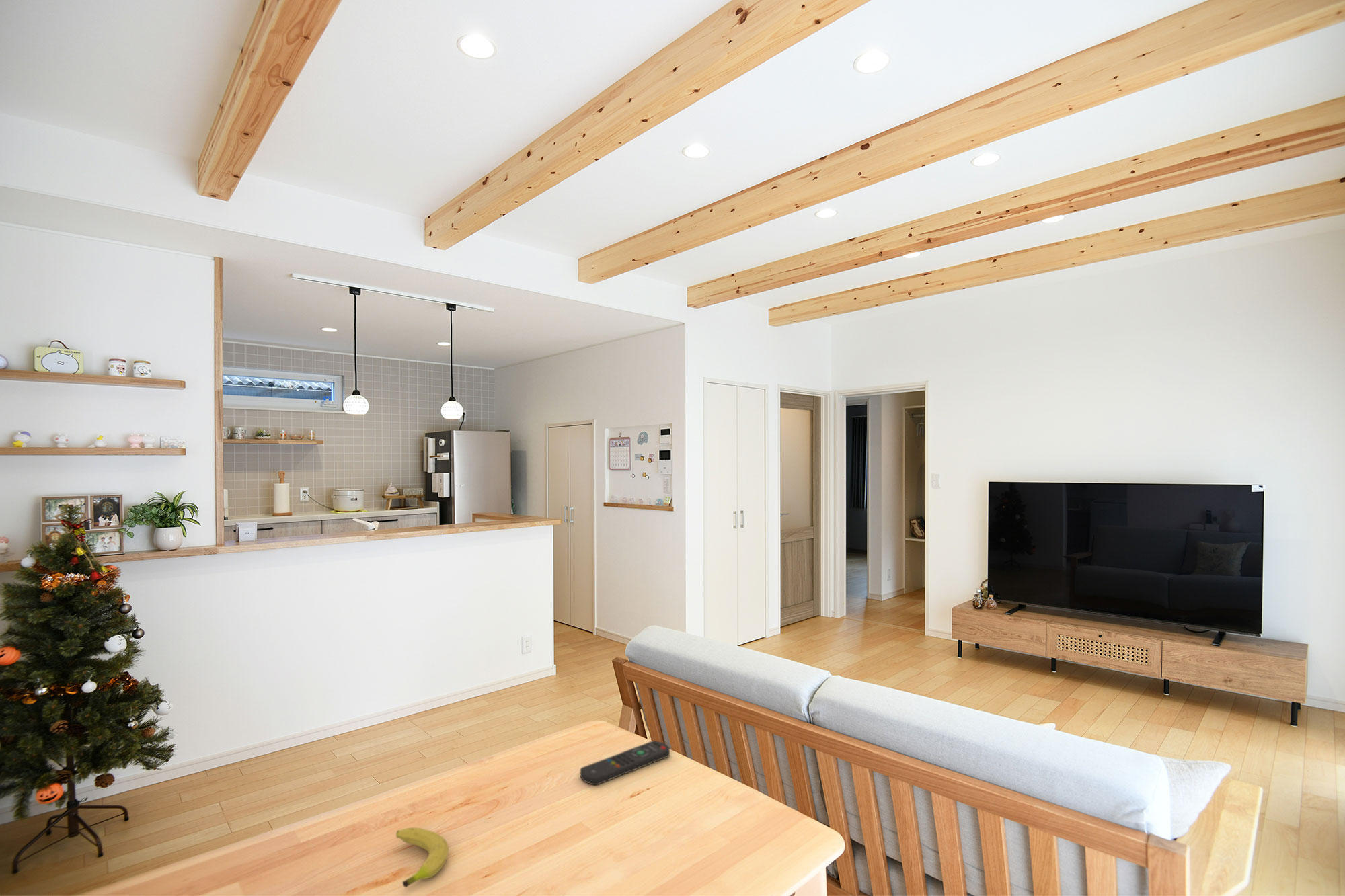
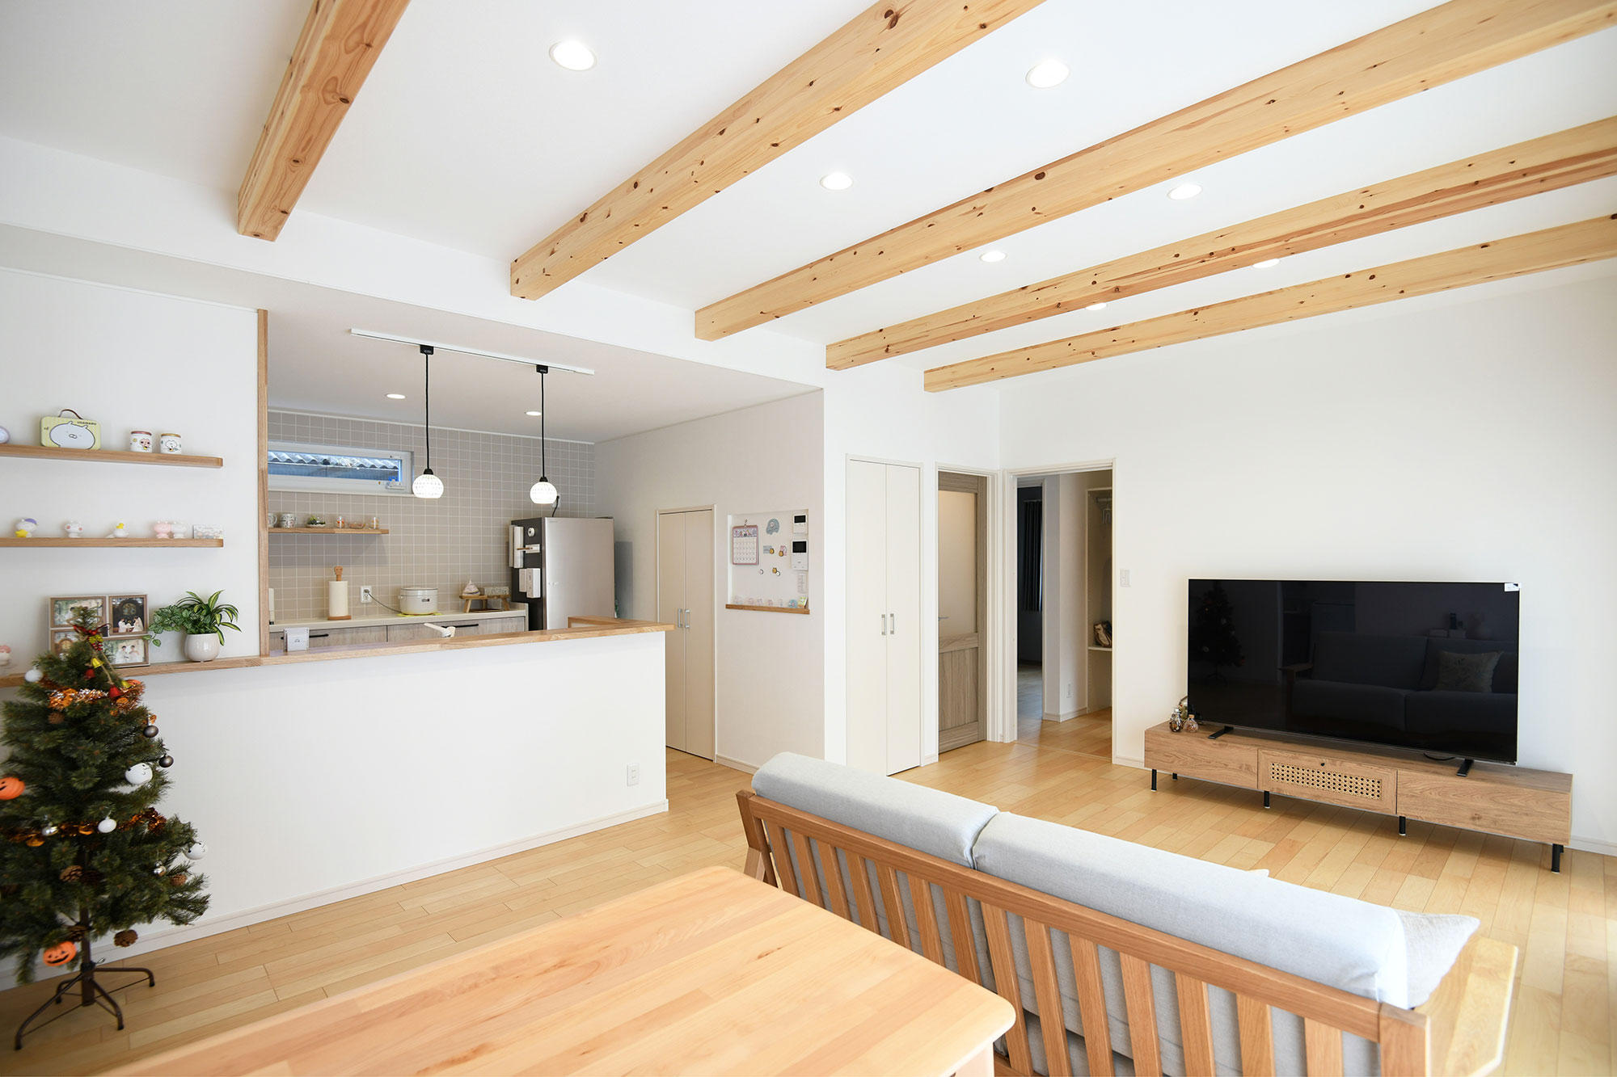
- fruit (418, 846)
- remote control (626, 761)
